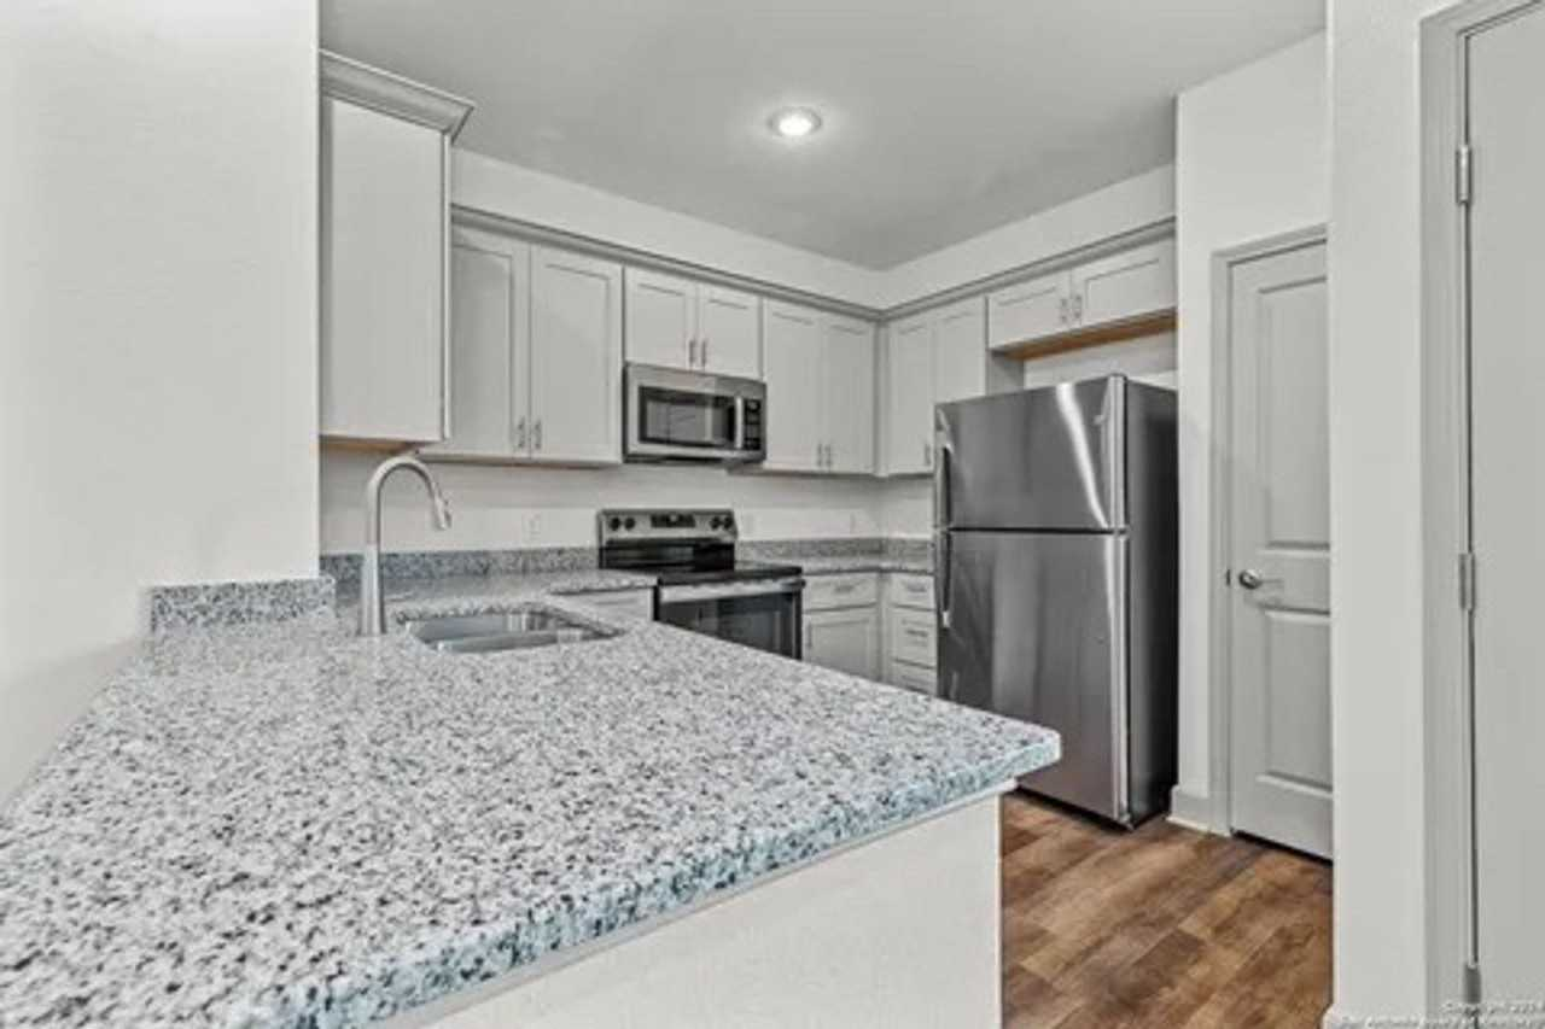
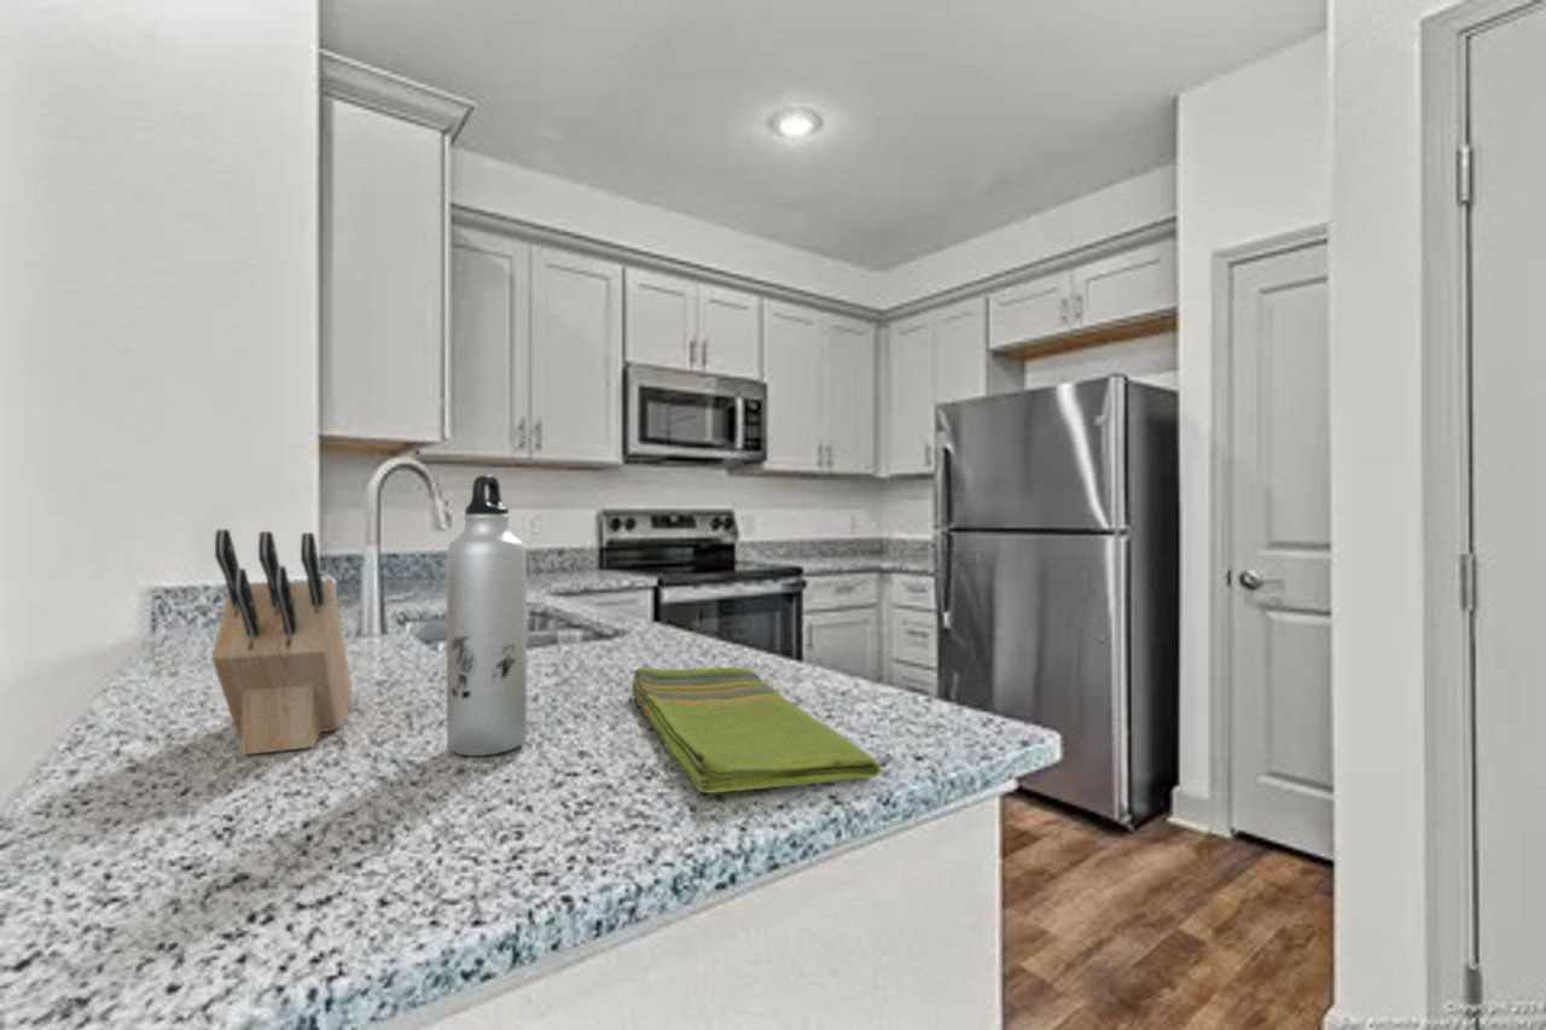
+ water bottle (487, 610)
+ knife block (289, 632)
+ dish towel (732, 712)
